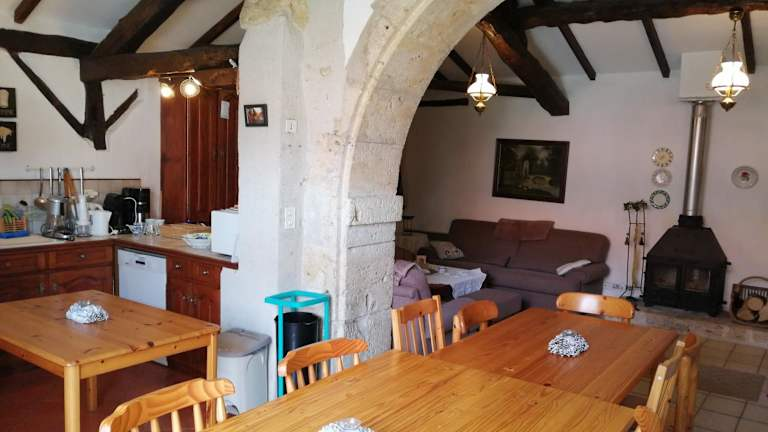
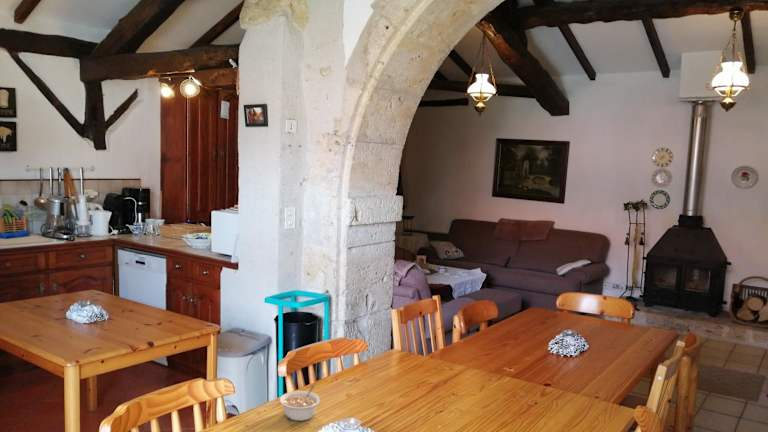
+ legume (299, 404)
